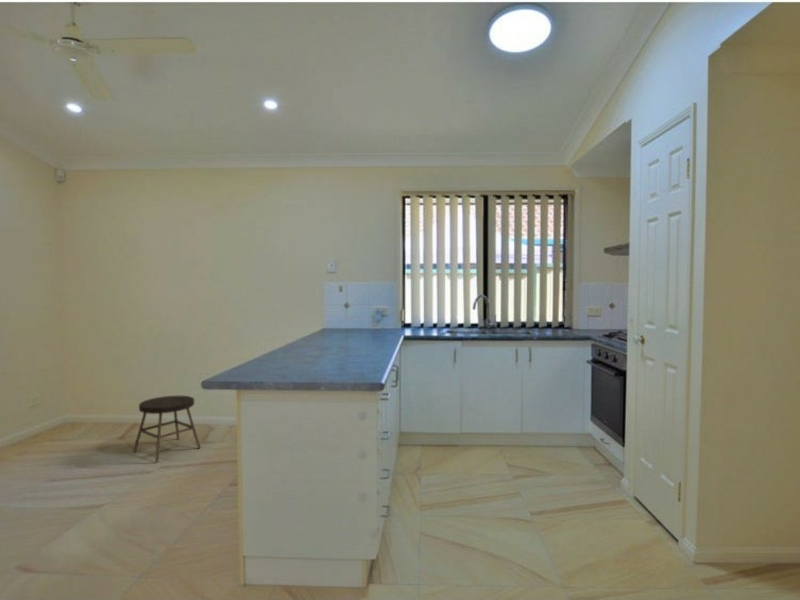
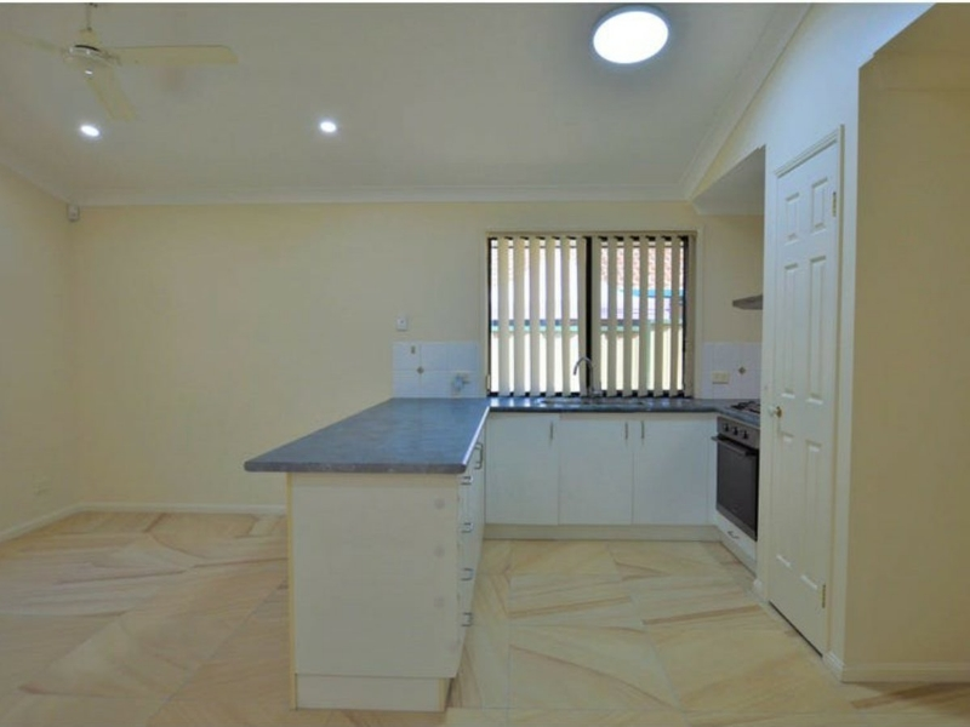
- stool (167, 424)
